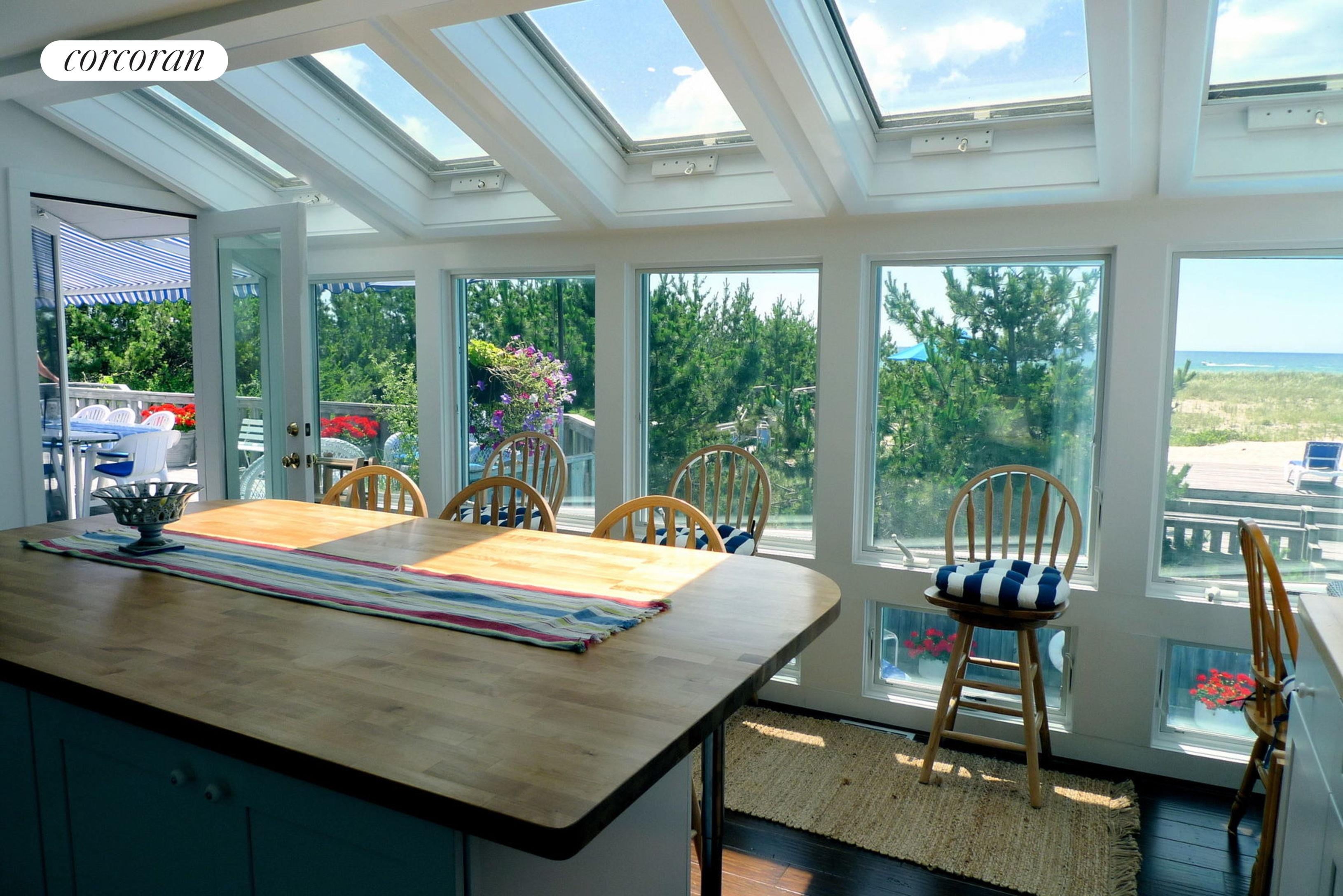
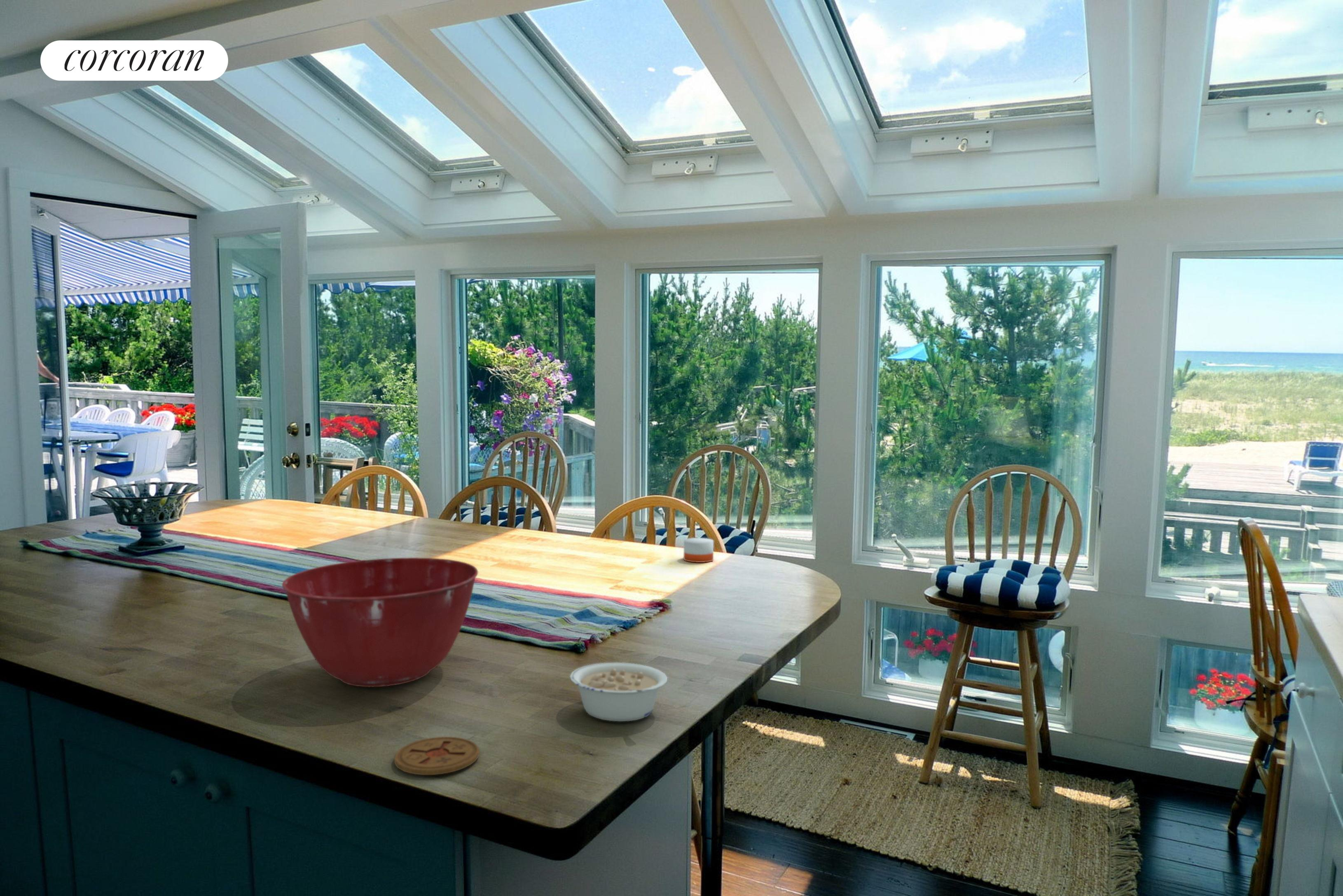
+ mixing bowl (384, 623)
+ coaster (437, 755)
+ legume (622, 691)
+ candle (699, 539)
